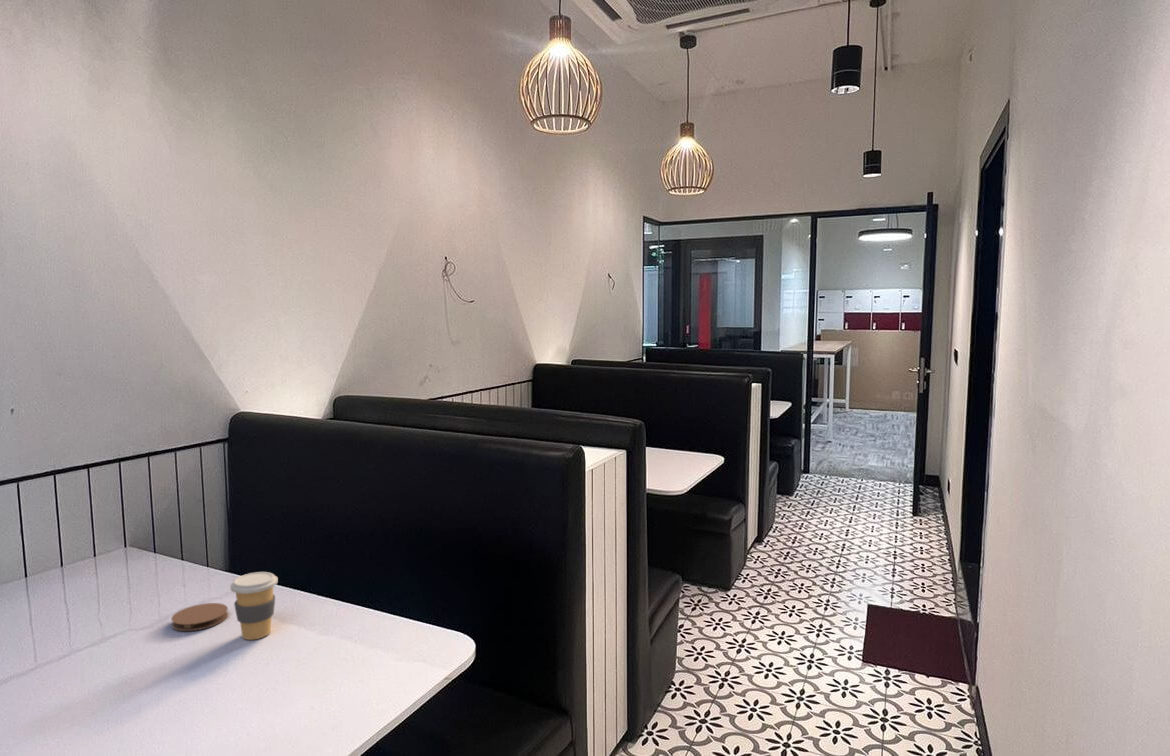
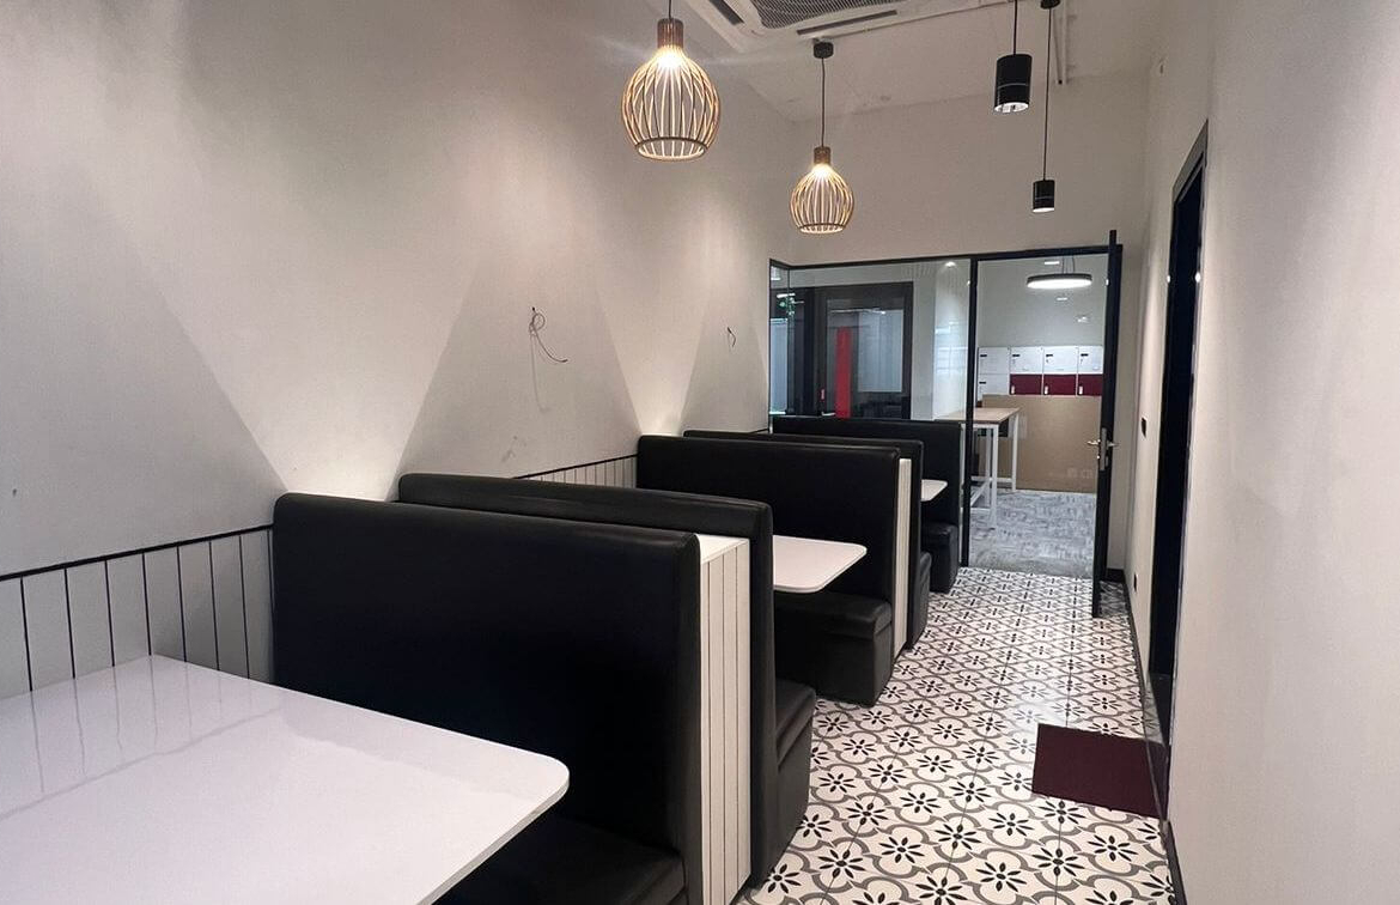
- coaster (200, 616)
- coffee cup (255, 606)
